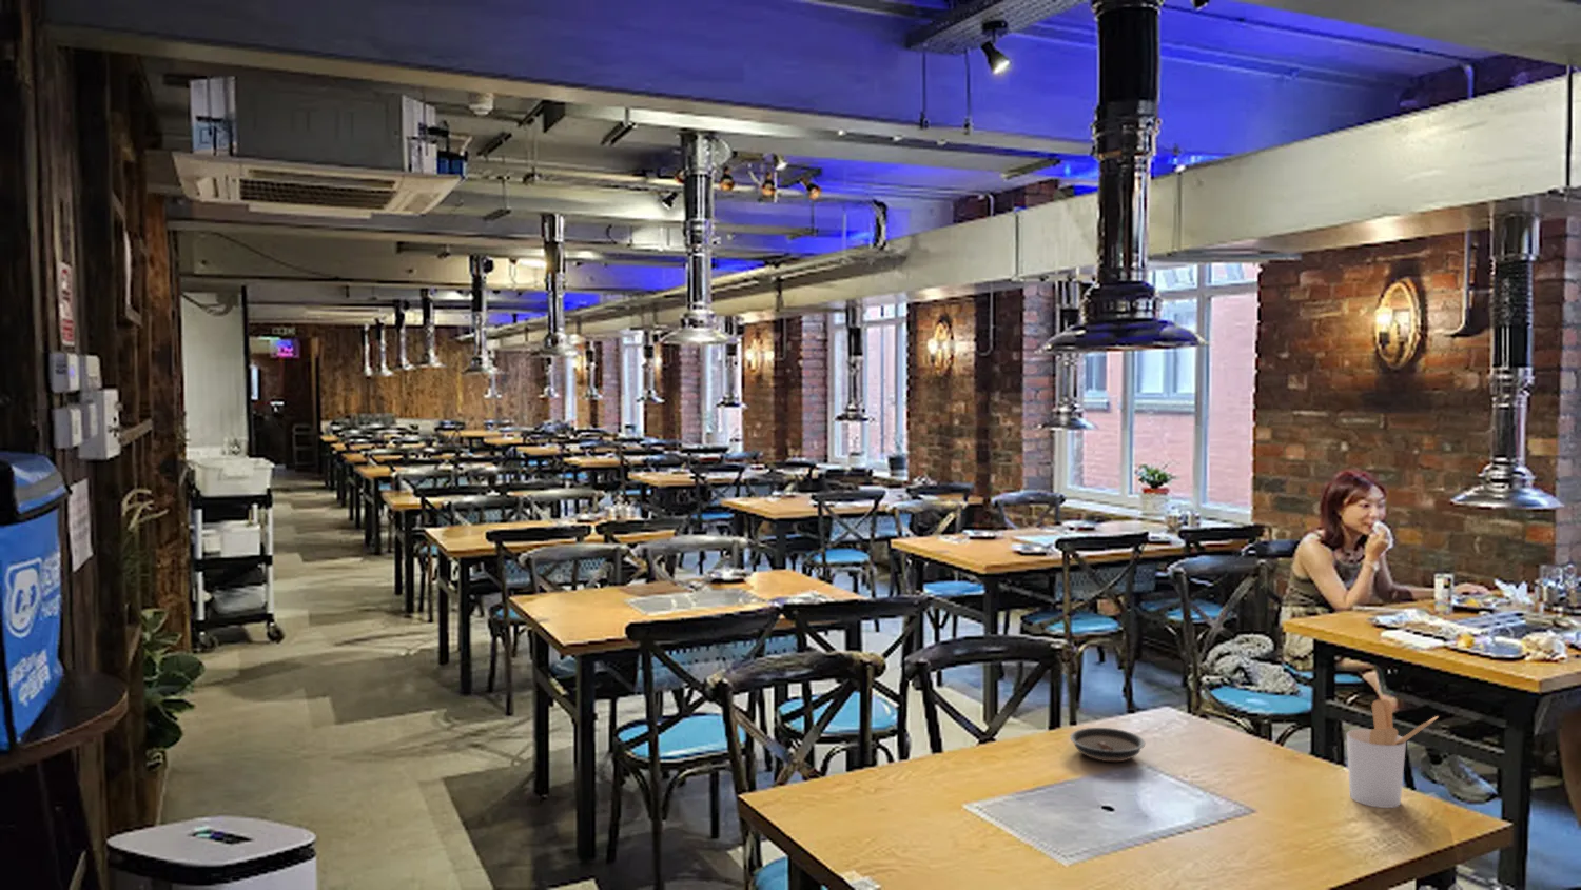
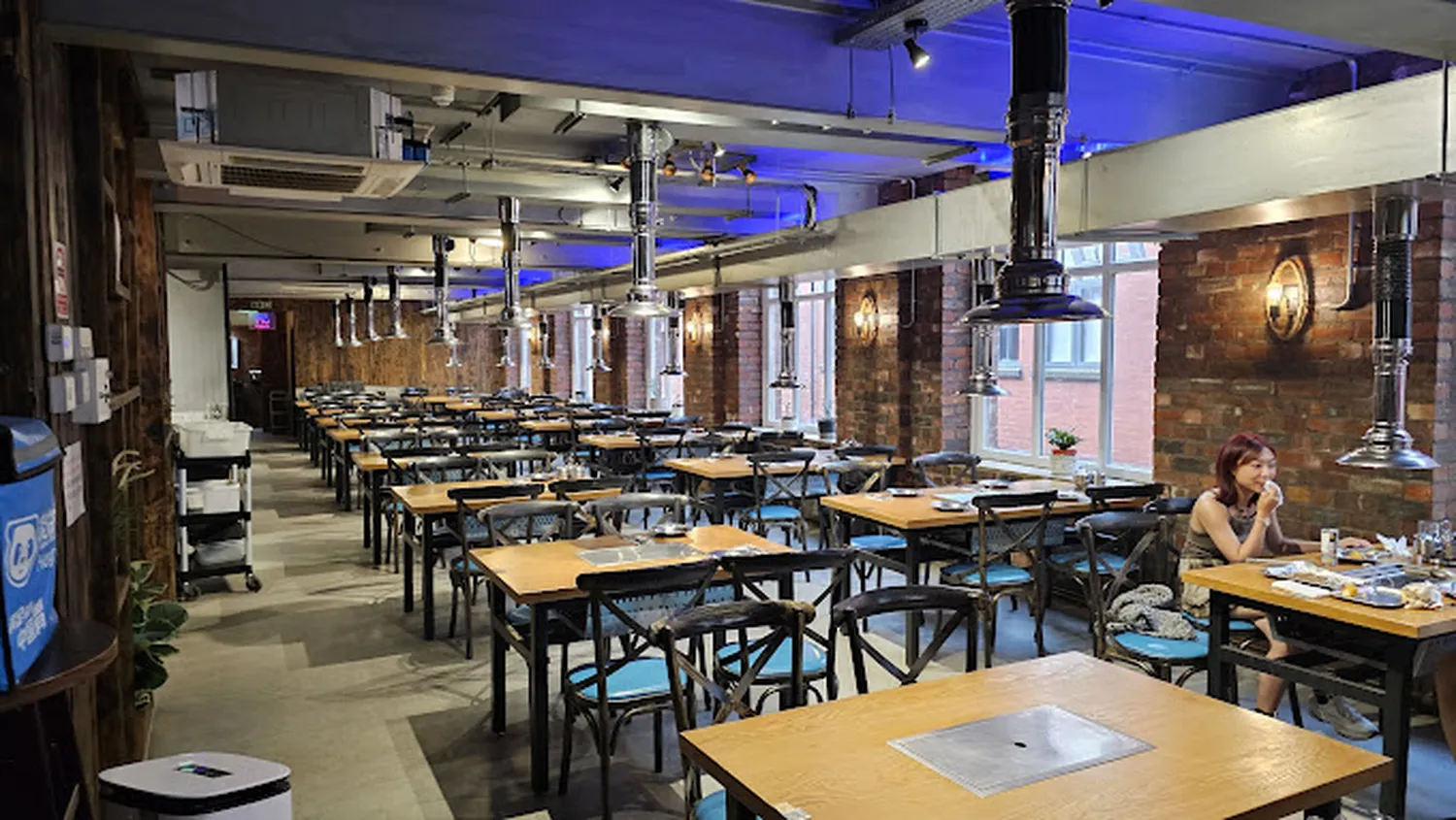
- saucer (1106, 747)
- utensil holder (1391, 755)
